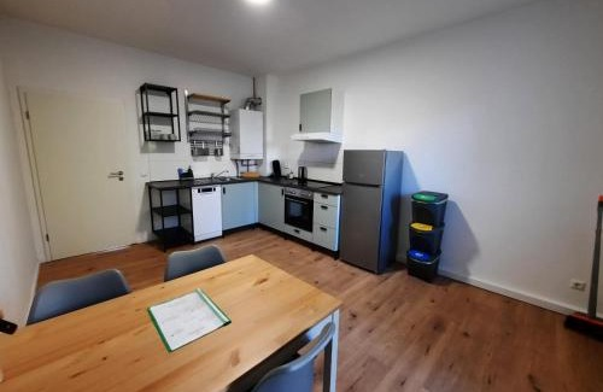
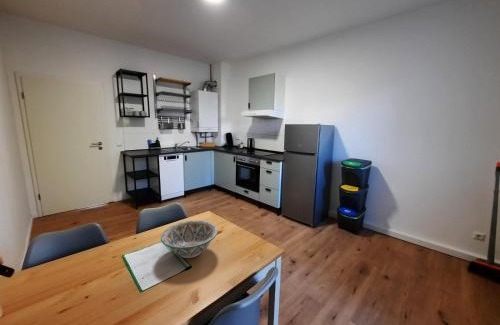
+ decorative bowl (190, 241)
